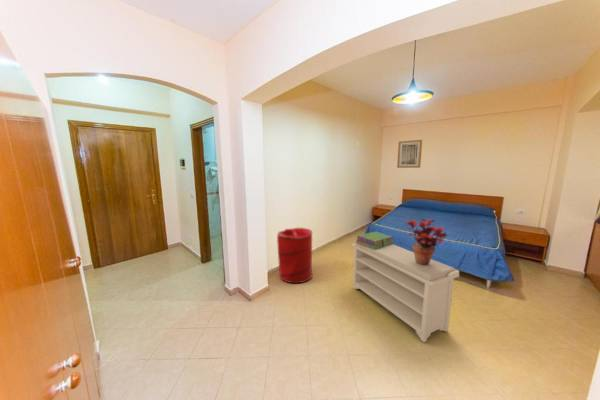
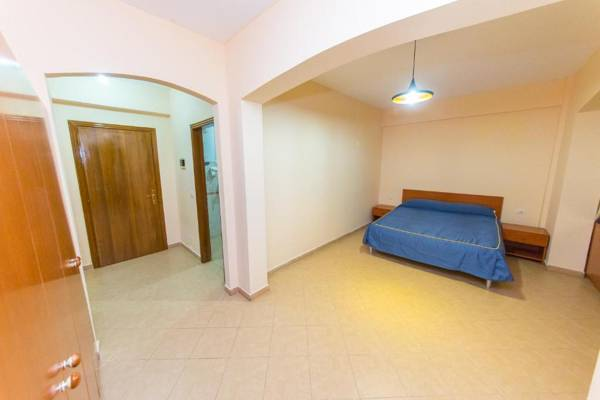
- potted plant (426, 242)
- laundry hamper (294, 252)
- stack of books (374, 239)
- bench (395, 279)
- wall art (409, 154)
